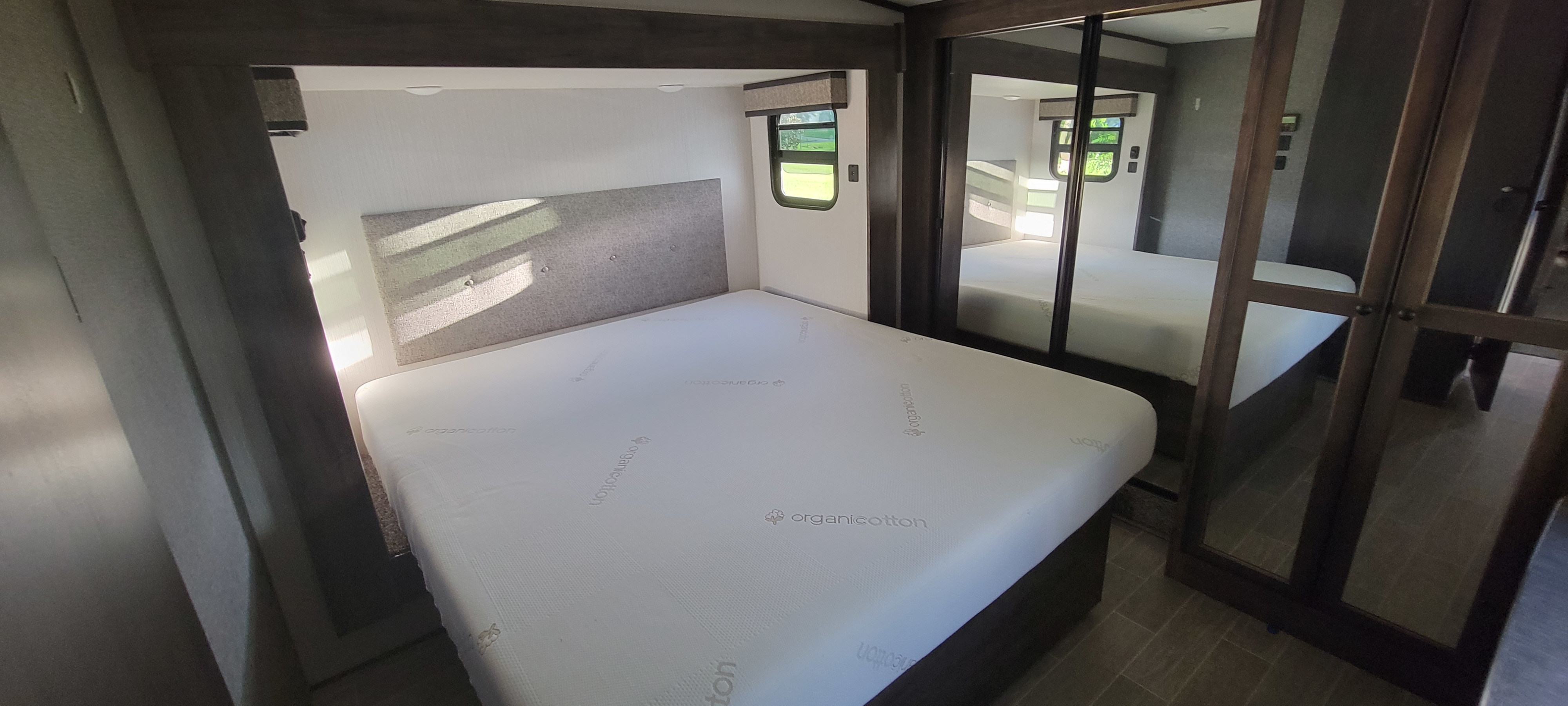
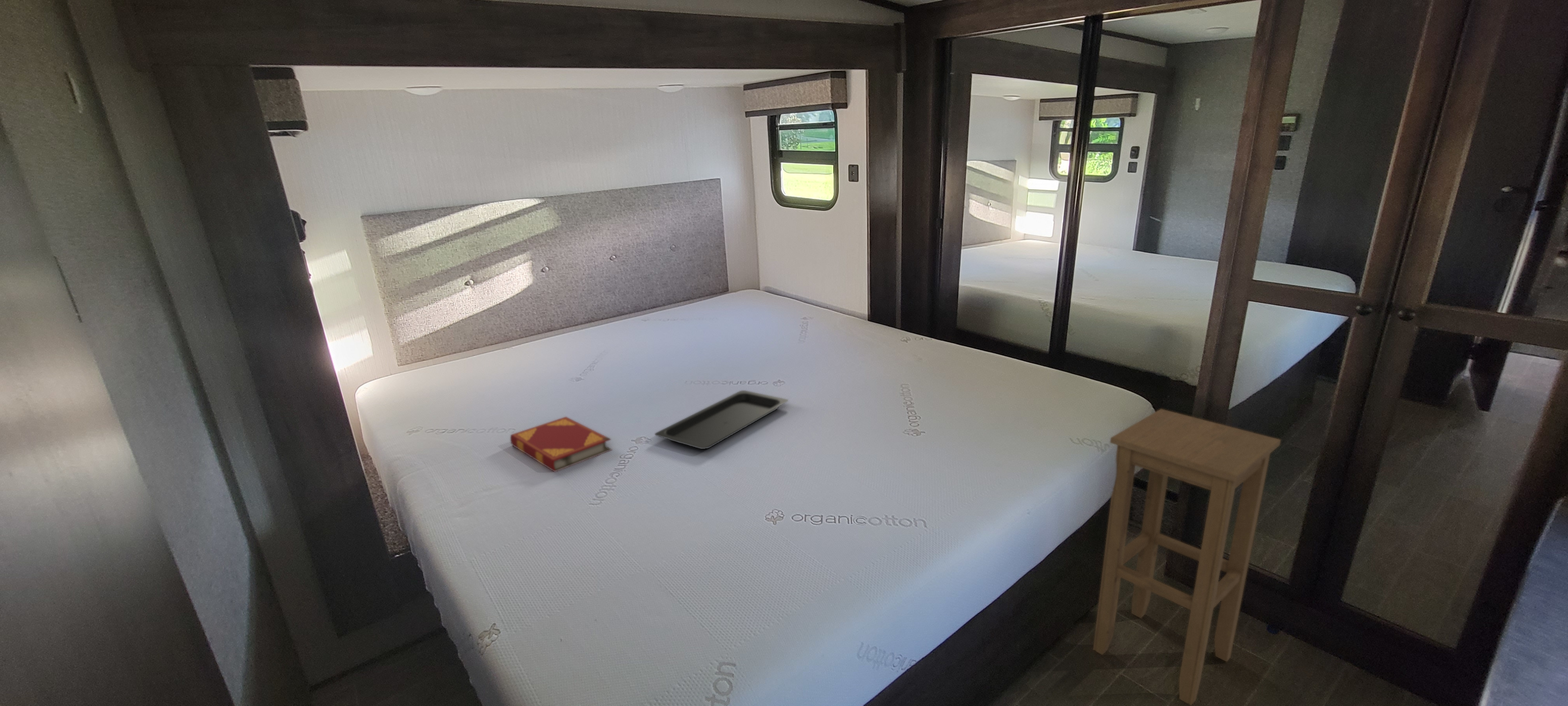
+ serving tray (725, 419)
+ hardback book (560, 442)
+ stool (1176, 552)
